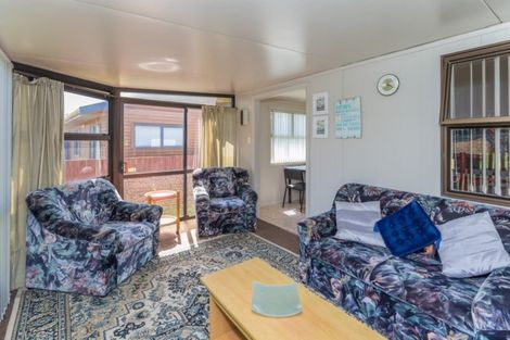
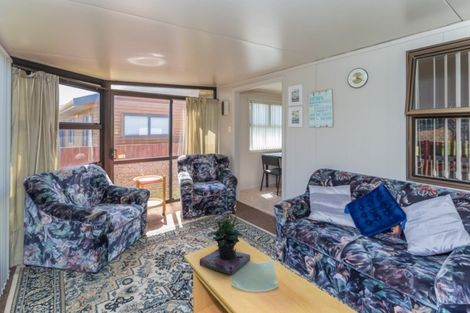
+ potted flower (225, 237)
